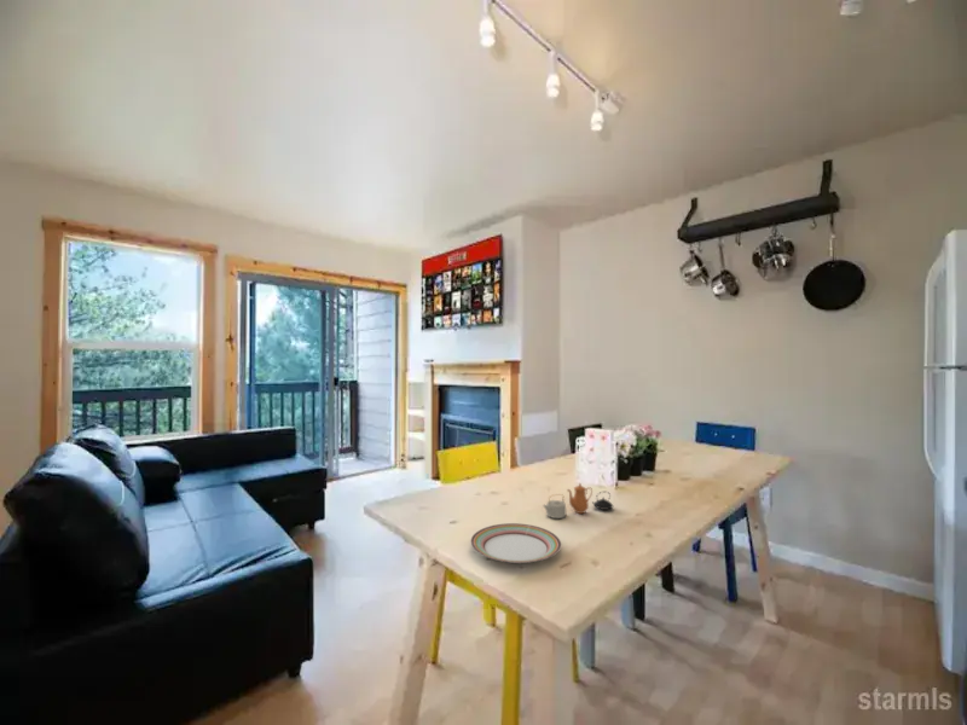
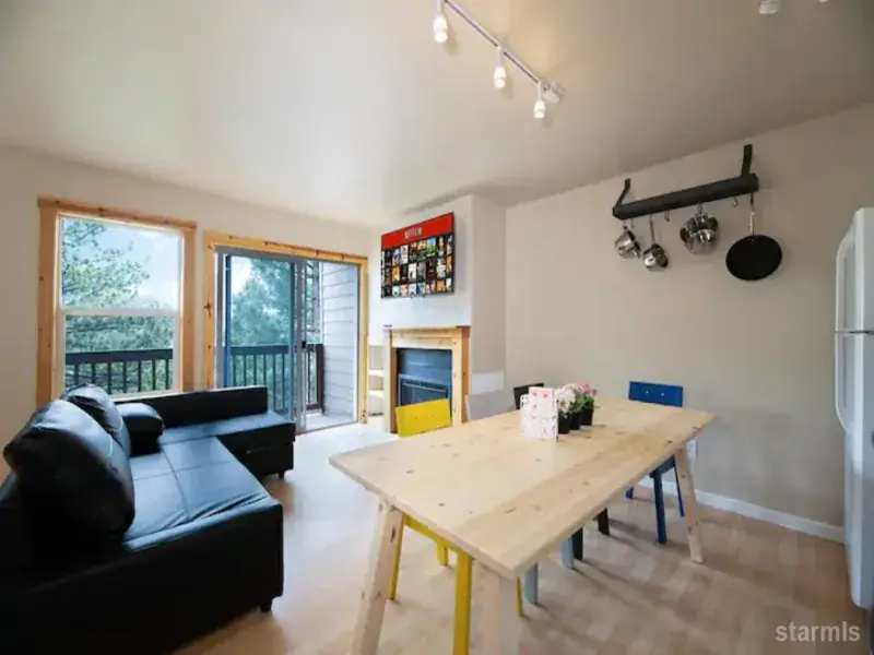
- plate (515, 544)
- teapot (578, 497)
